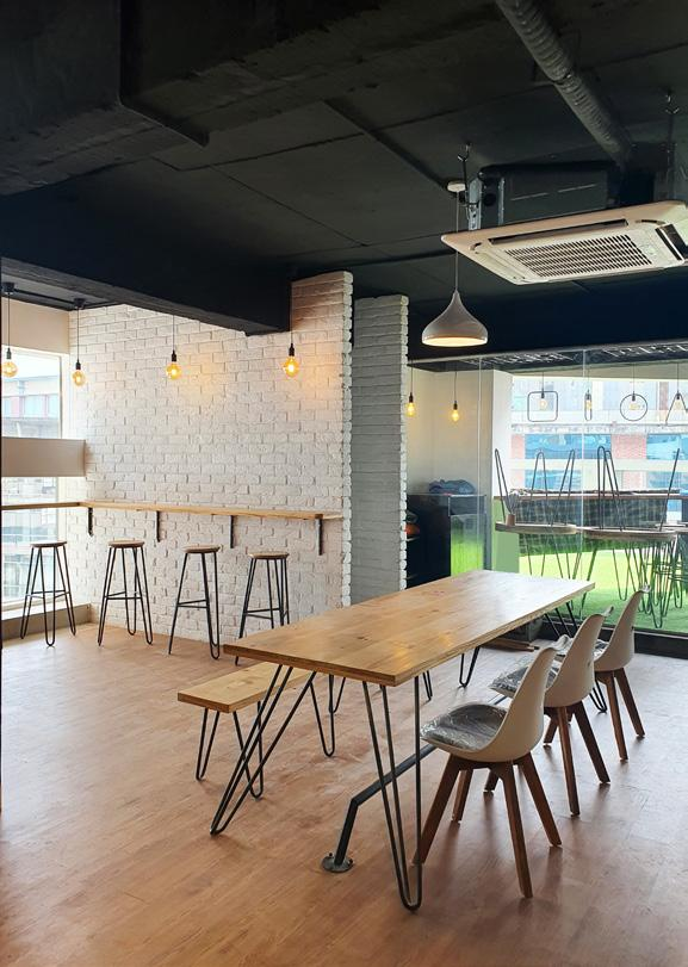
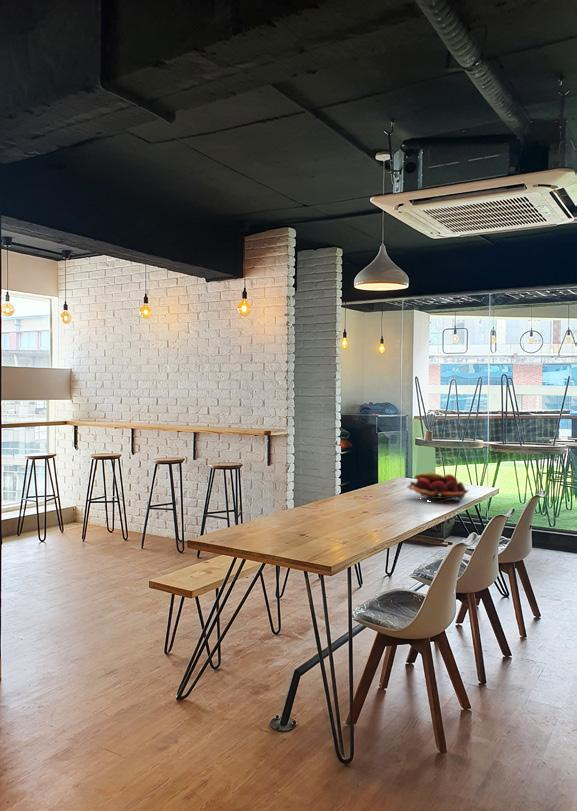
+ fruit basket (437, 486)
